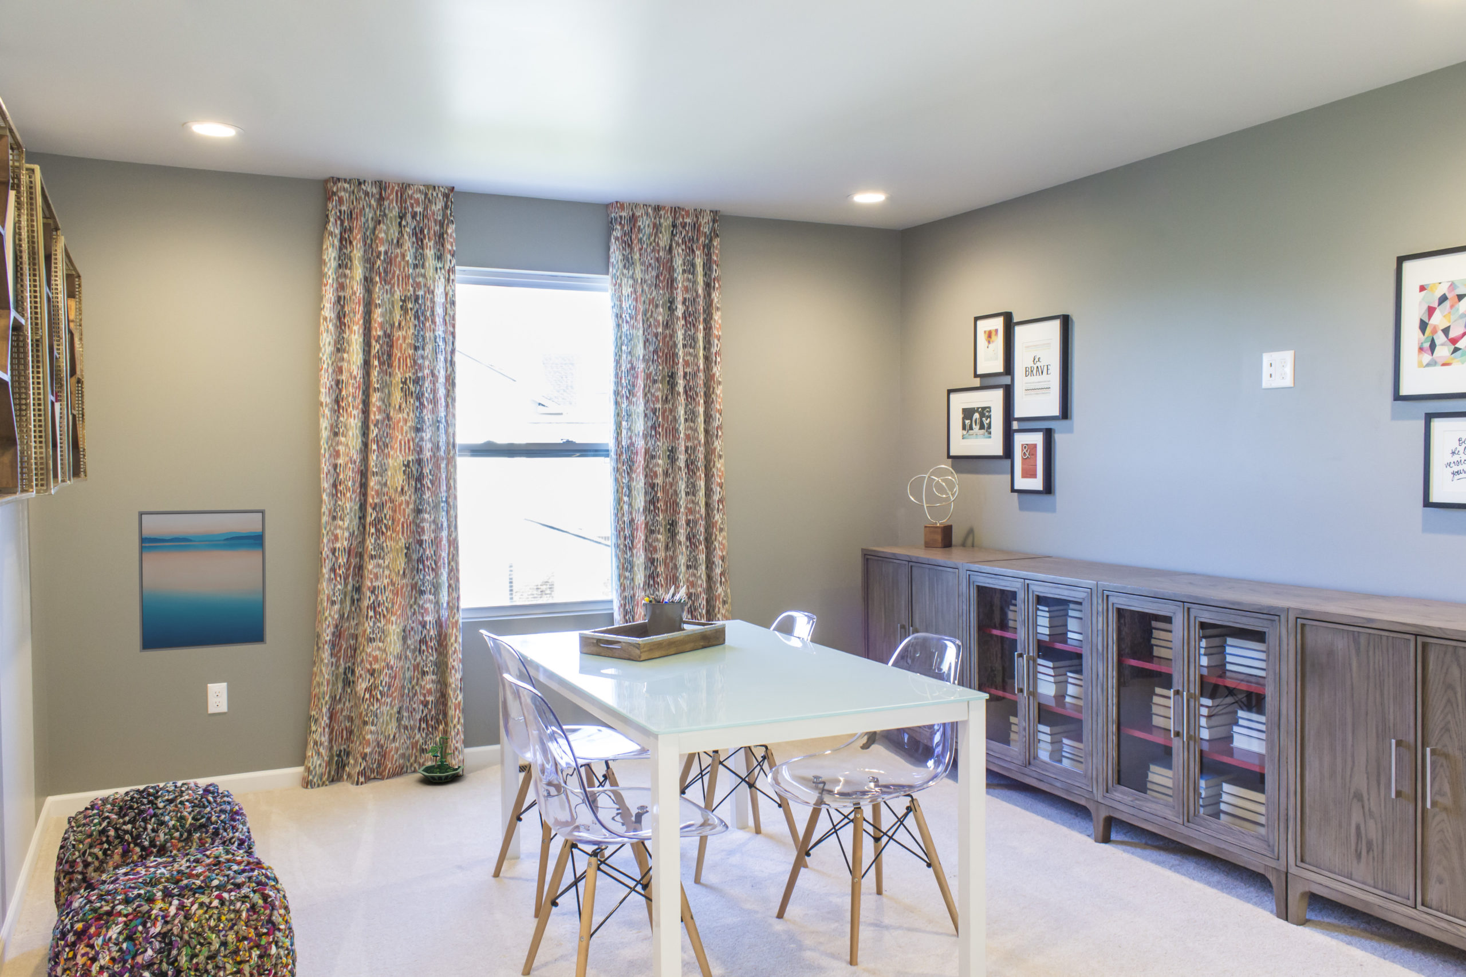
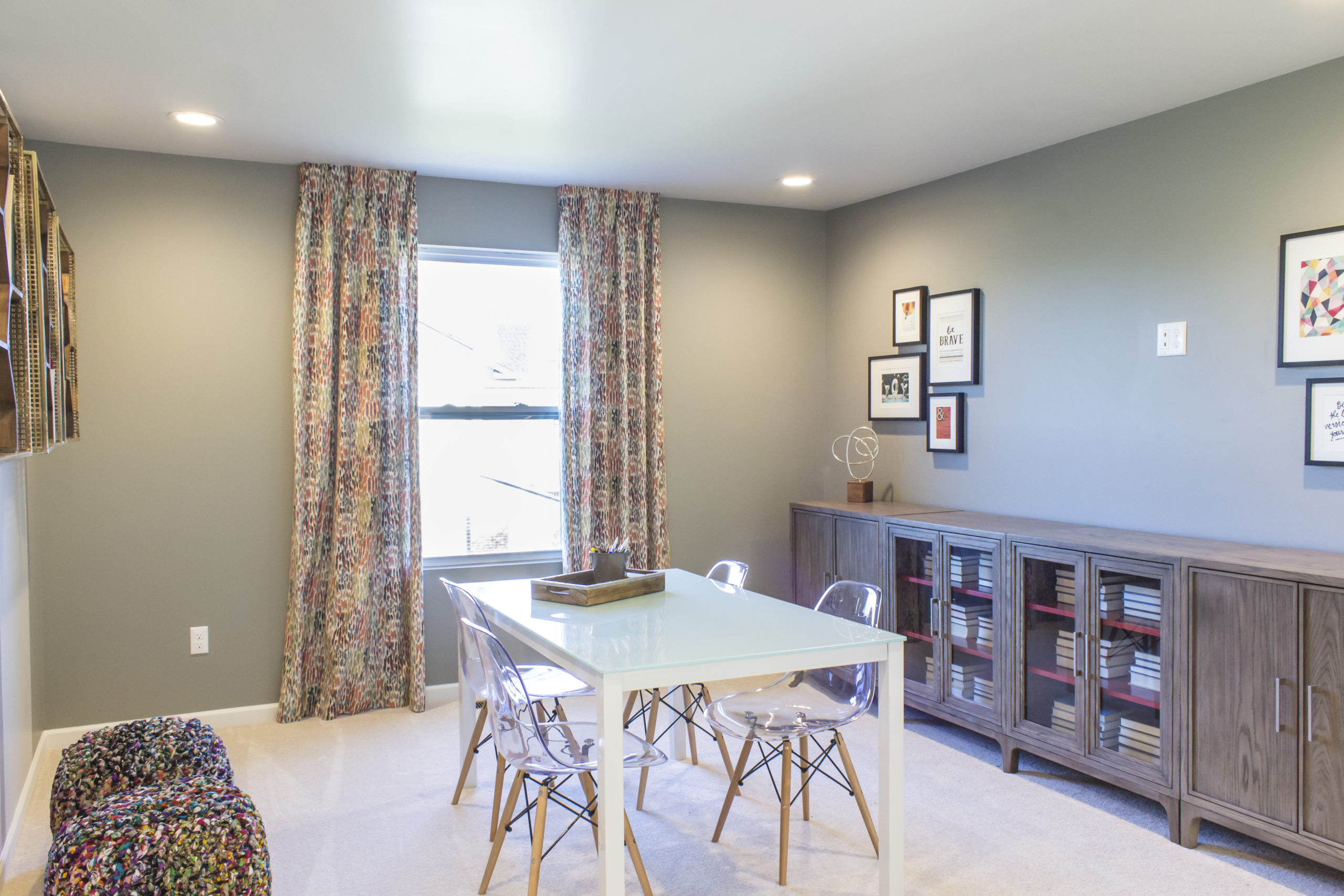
- wall art (204, 579)
- terrarium (441, 744)
